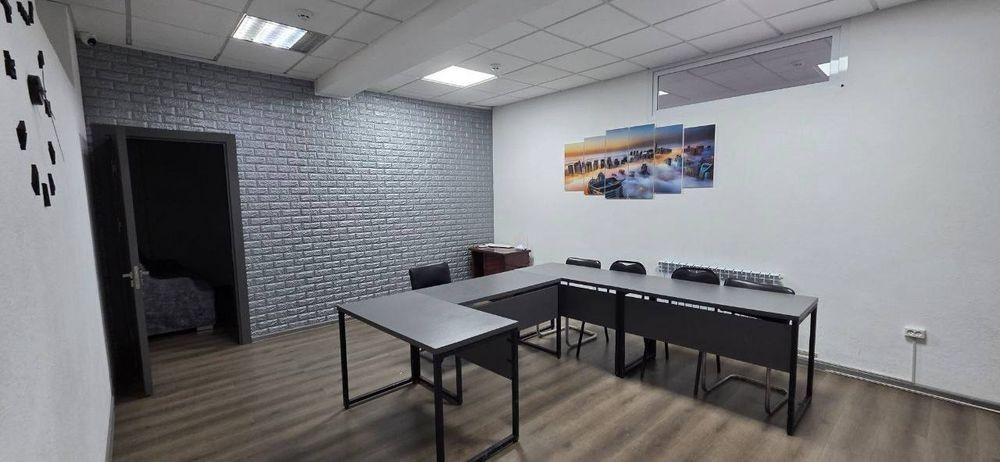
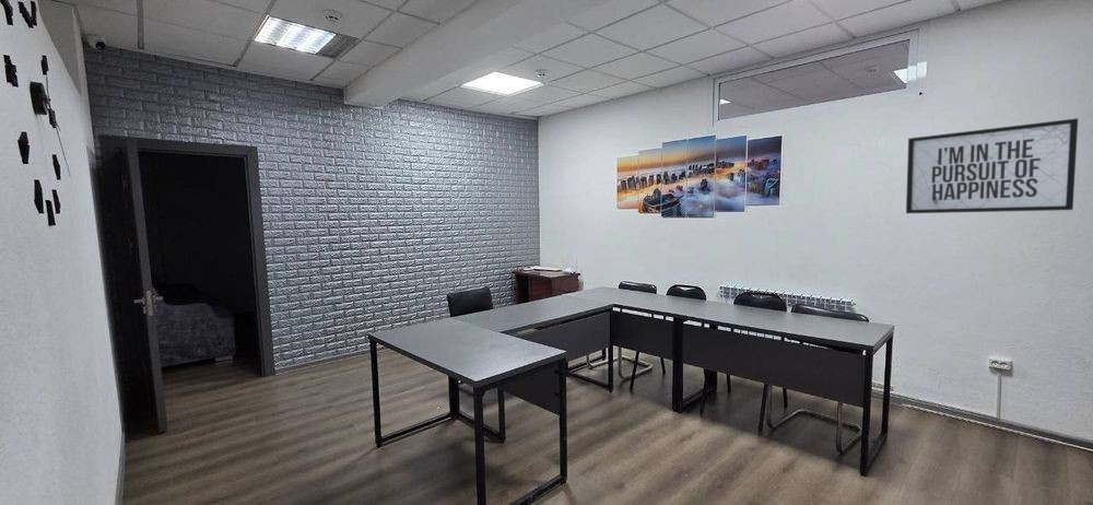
+ mirror (983, 171)
